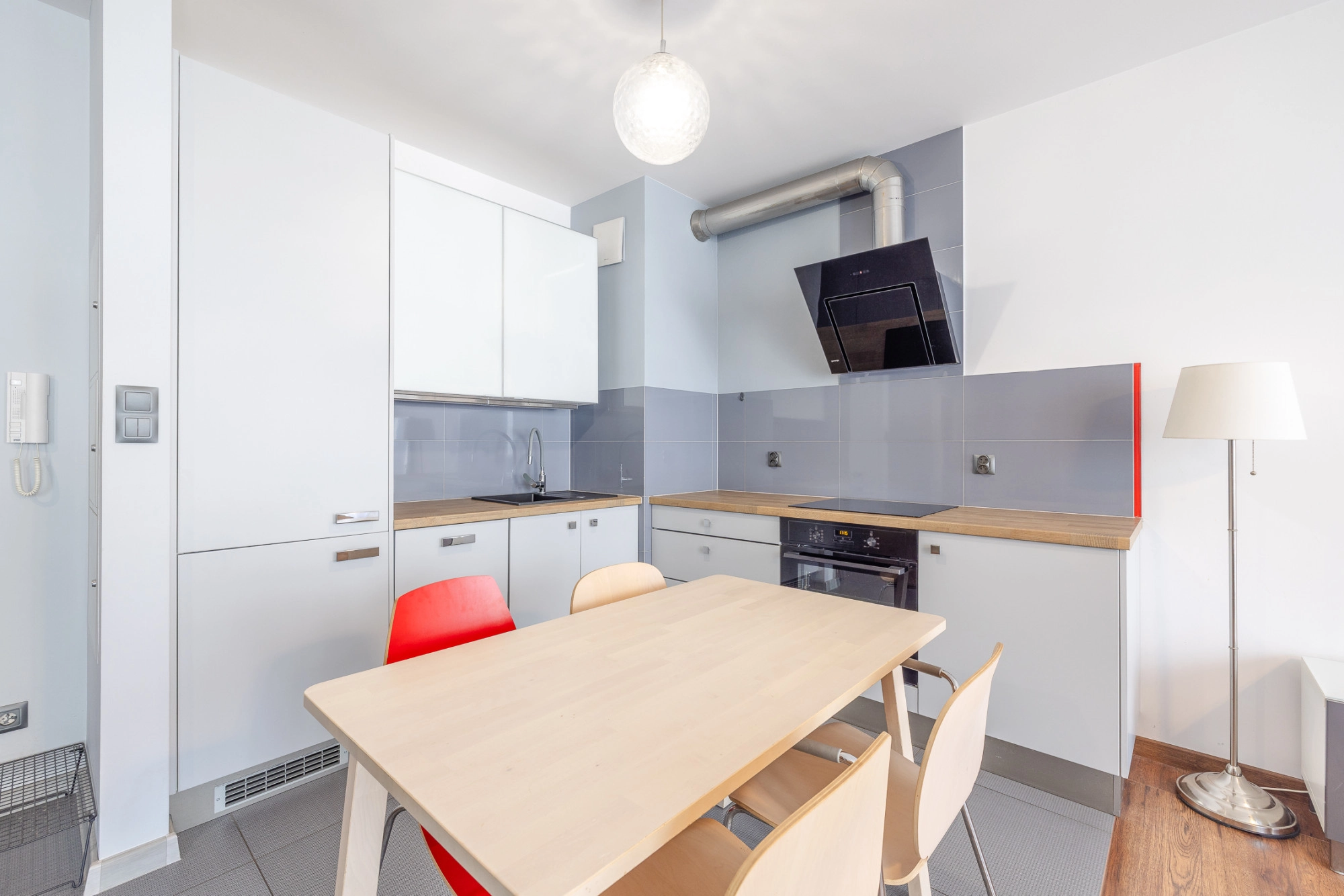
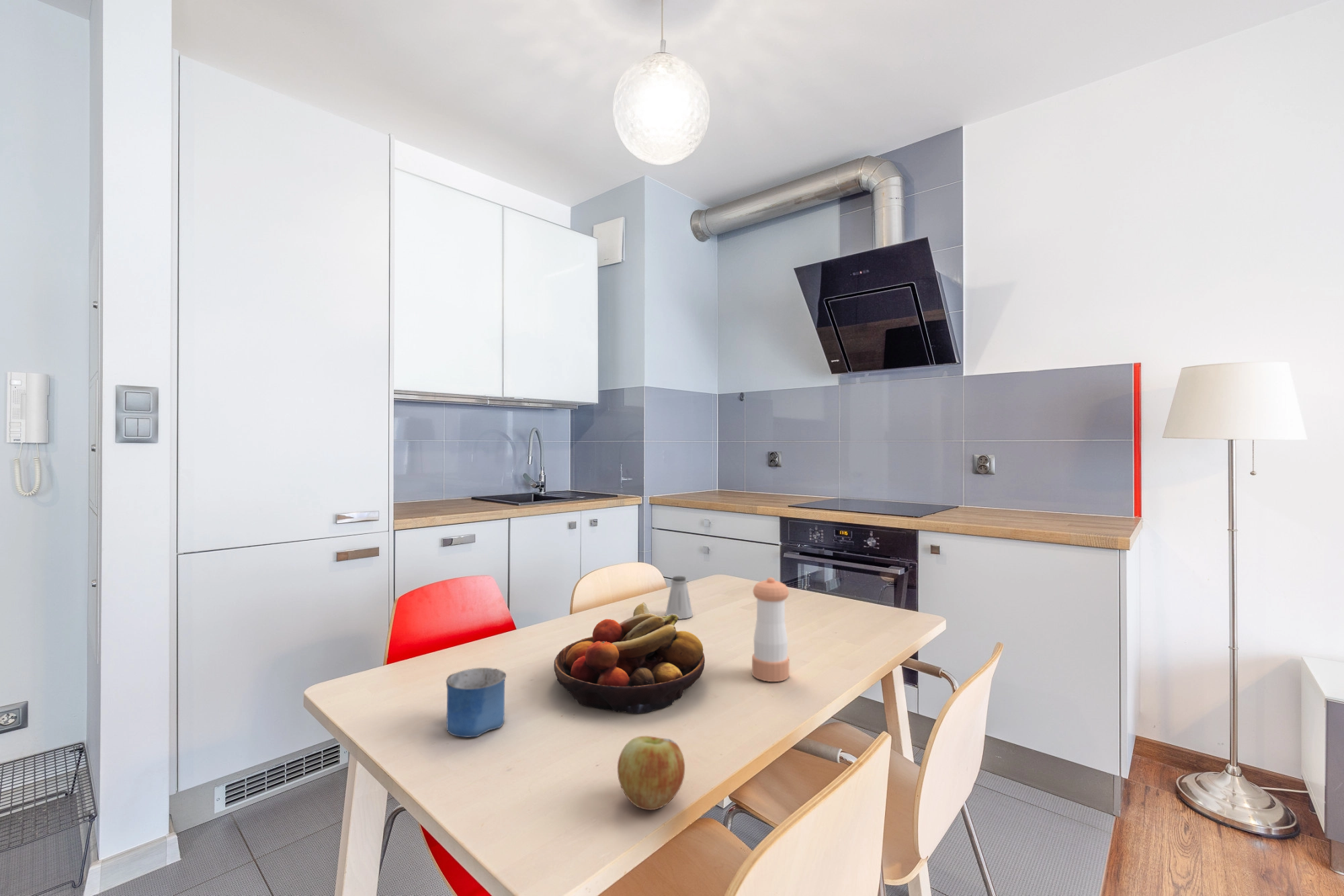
+ apple (651, 770)
+ pepper shaker (770, 626)
+ fruit bowl (629, 649)
+ mug (472, 698)
+ saltshaker (679, 596)
